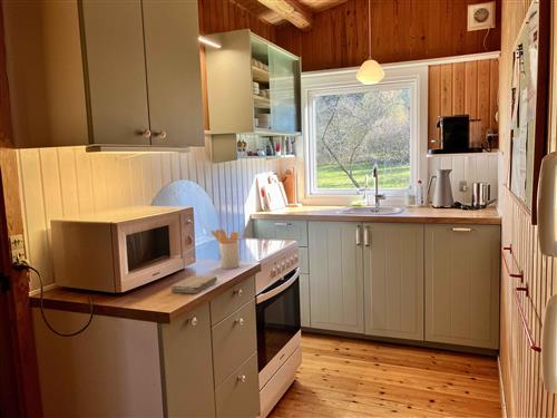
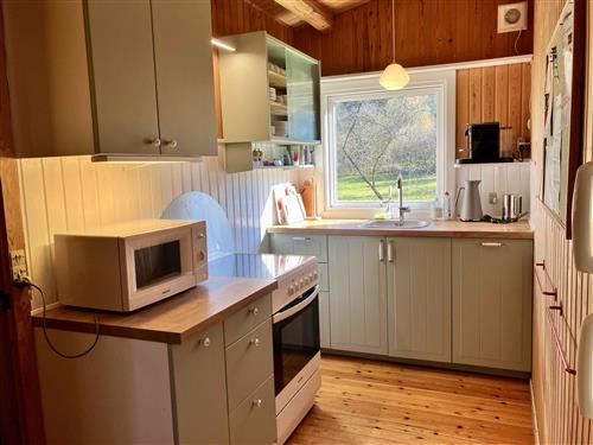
- washcloth (194, 283)
- utensil holder (225, 247)
